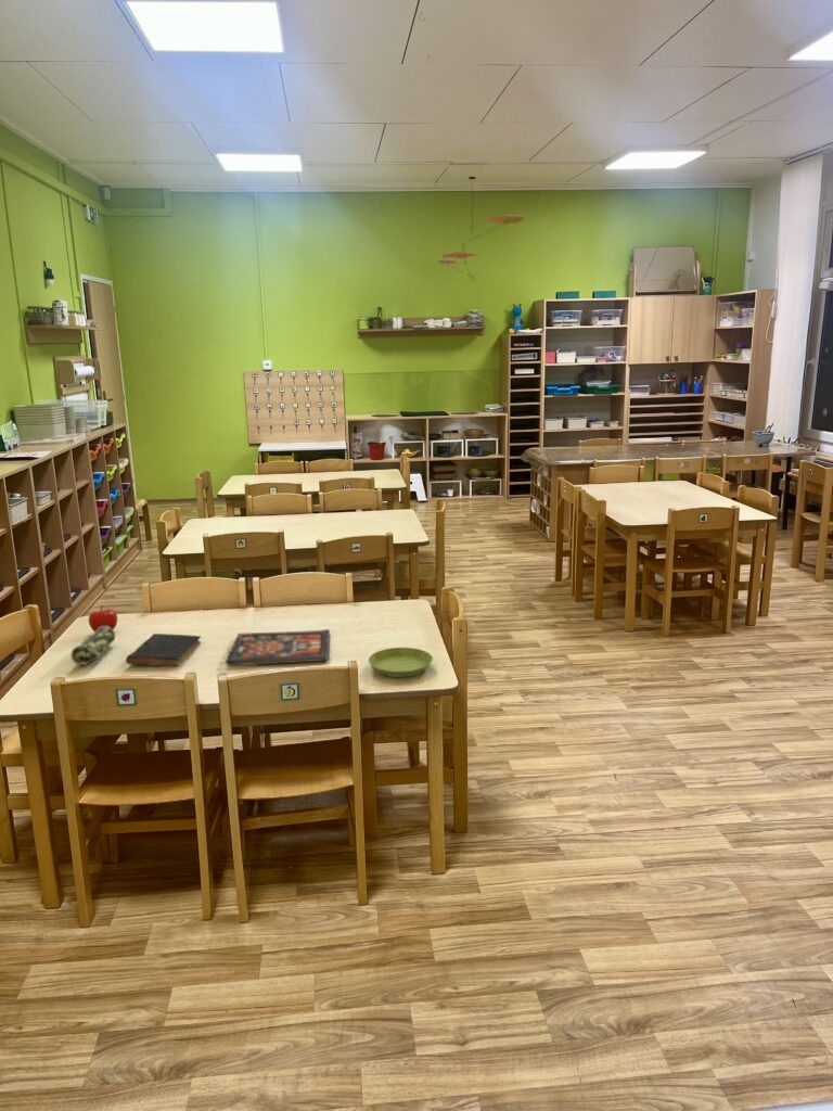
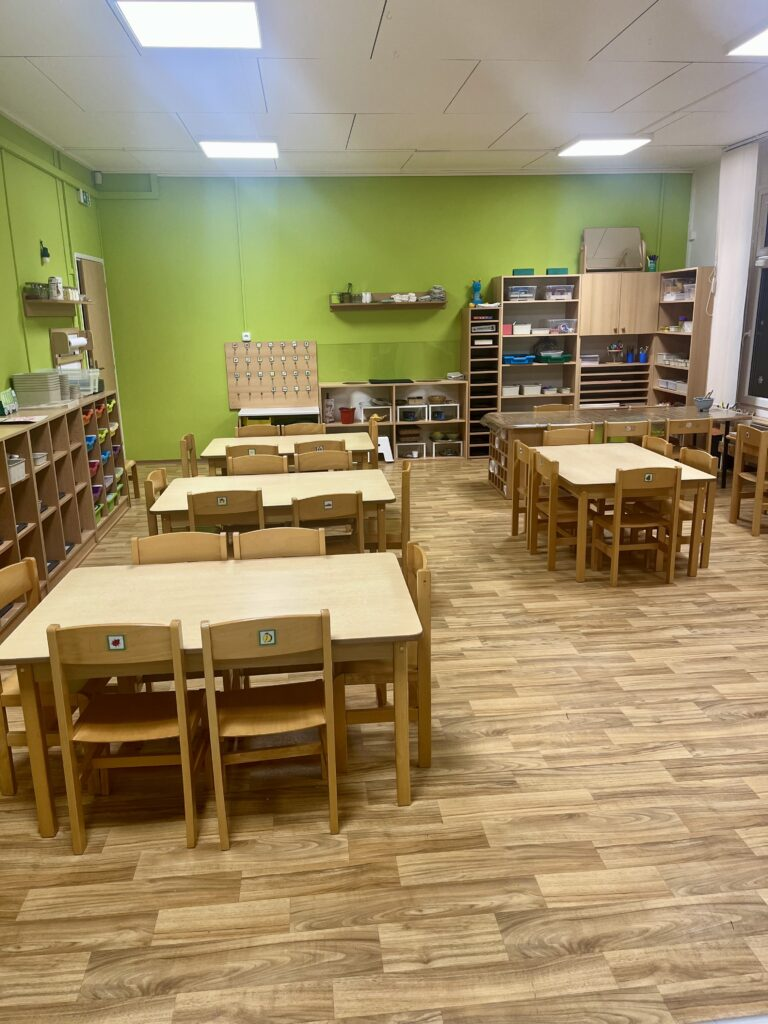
- saucer (400, 663)
- book (164, 649)
- ceiling mobile (478, 235)
- pencil case (93, 646)
- fruit (103, 620)
- board game (279, 647)
